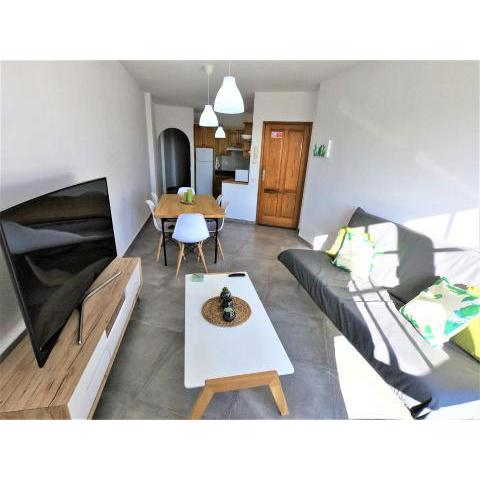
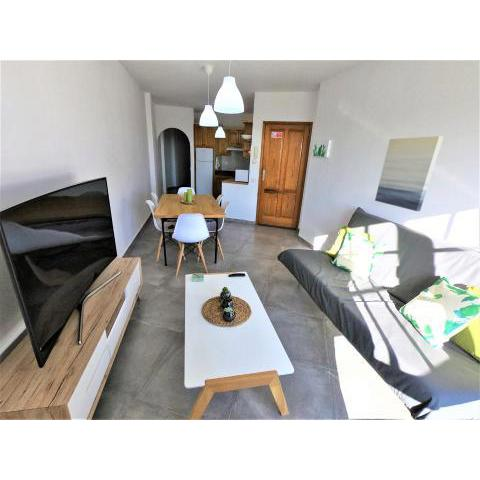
+ wall art (404, 173)
